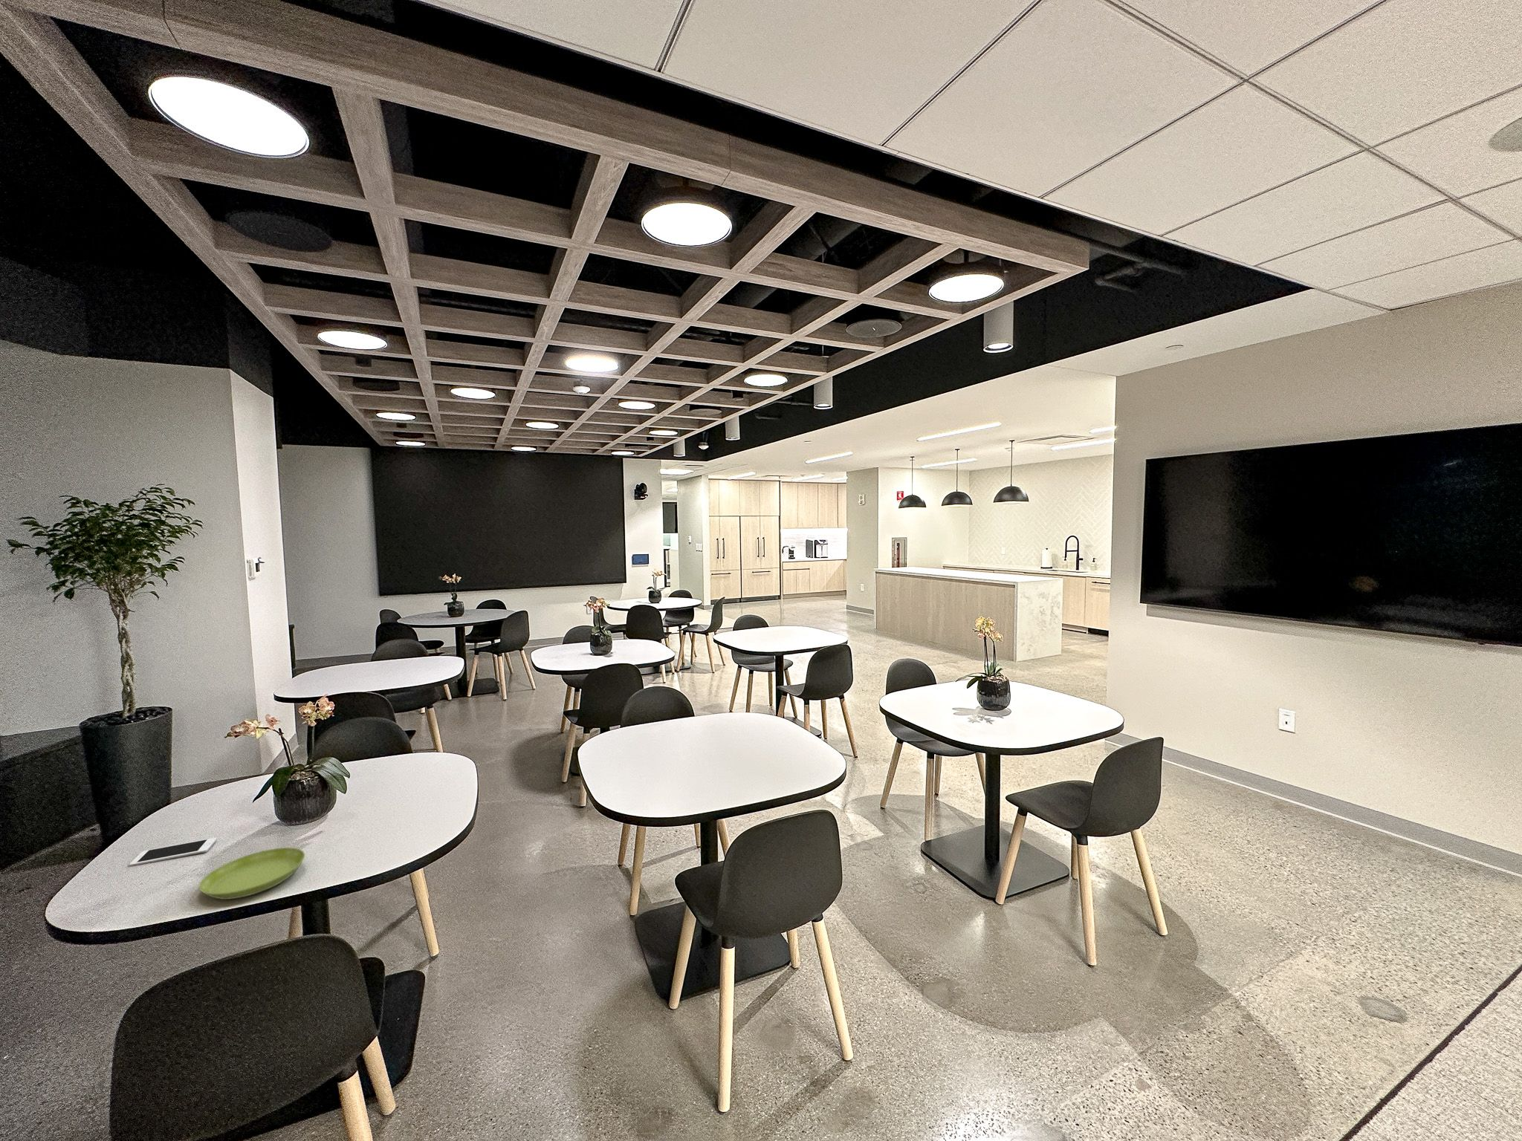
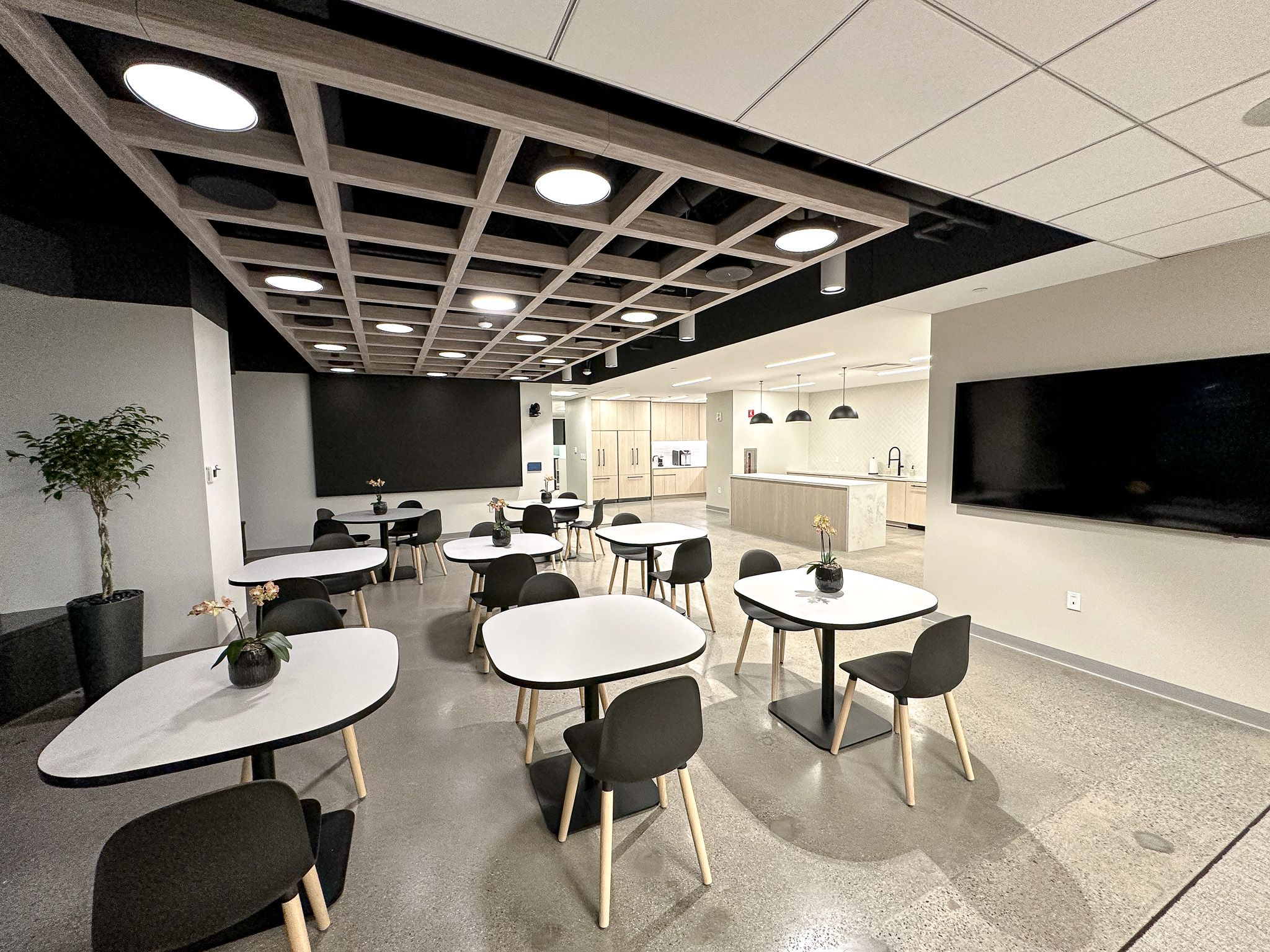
- cell phone (175, 851)
- saucer (254, 874)
